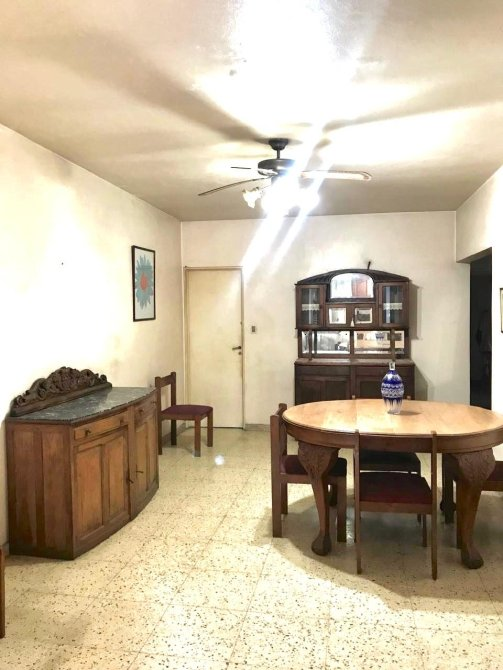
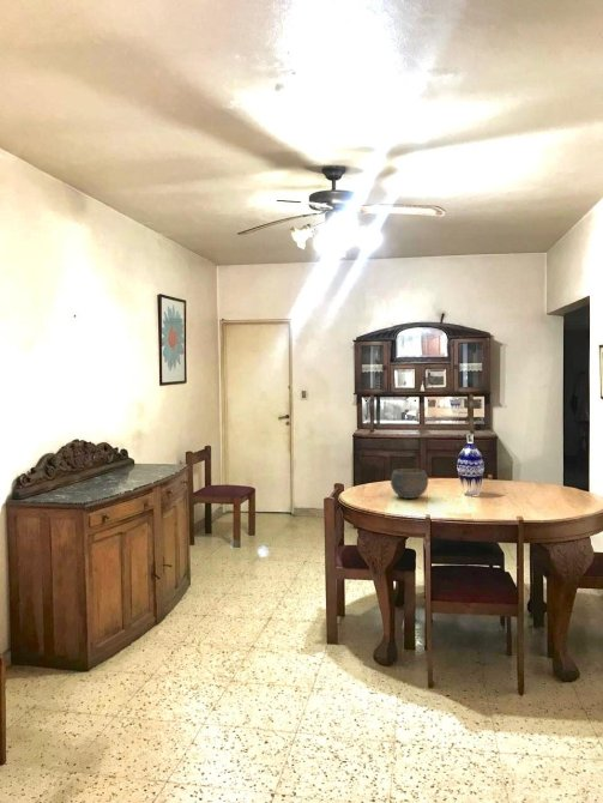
+ bowl (409, 483)
